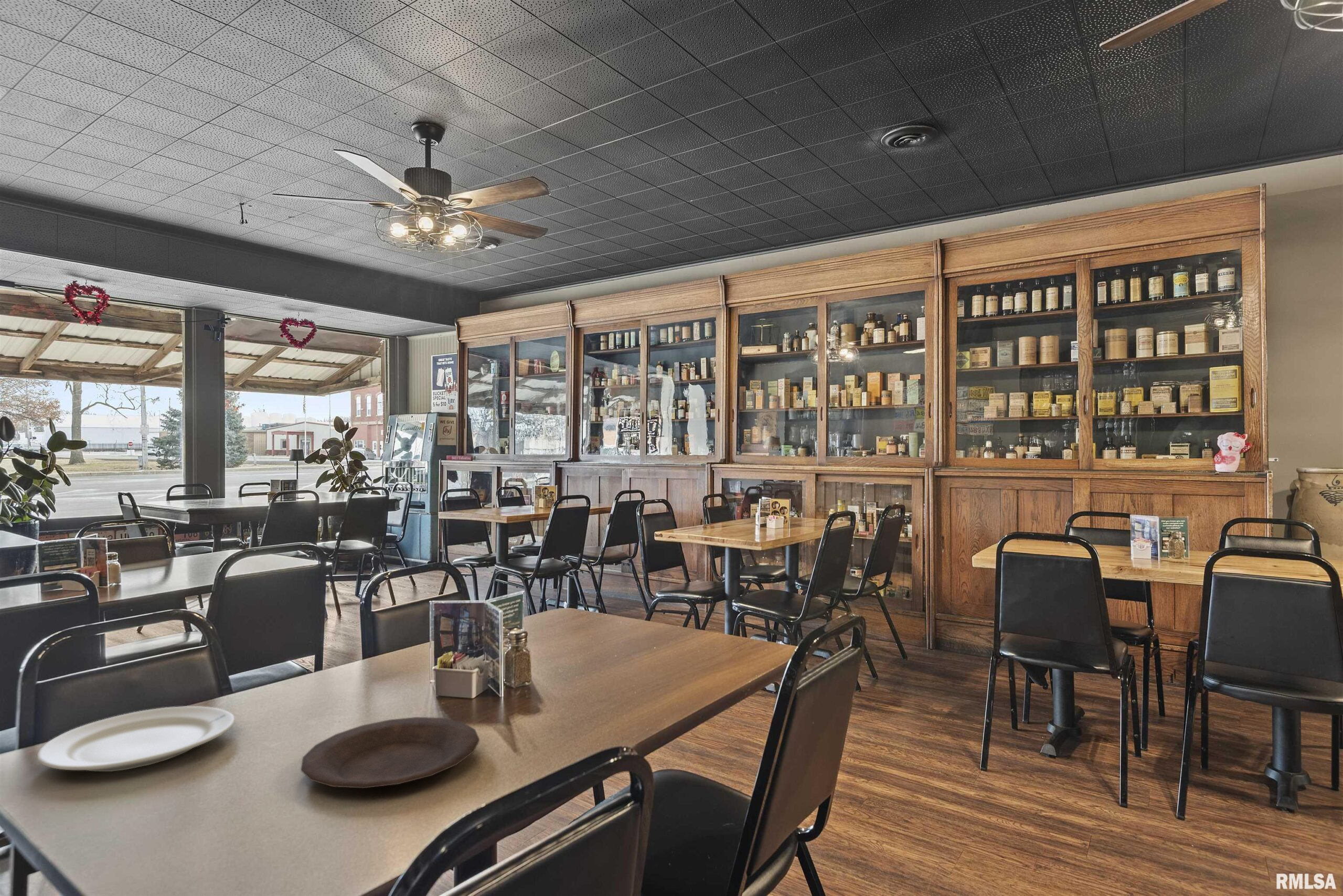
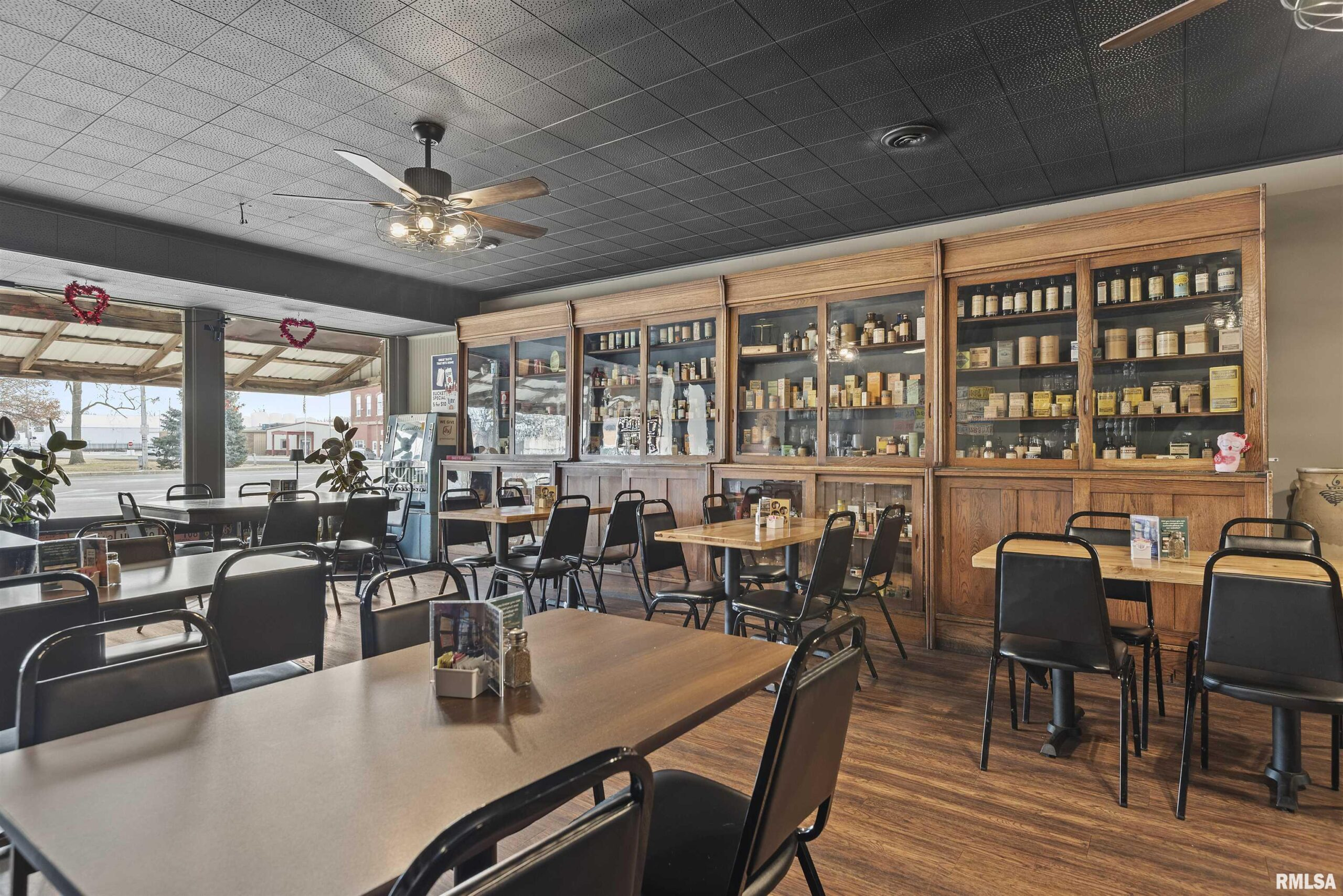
- plate (393, 755)
- chinaware (142, 740)
